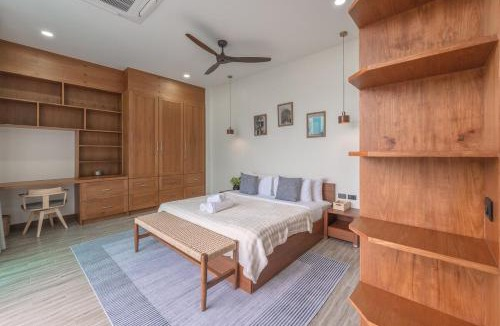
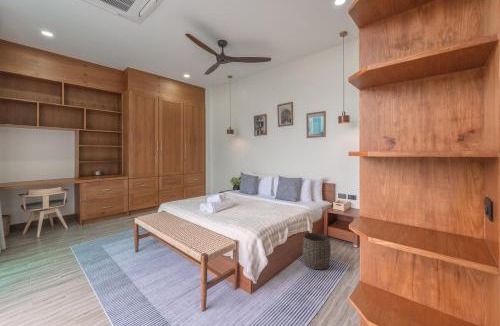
+ woven basket (316, 250)
